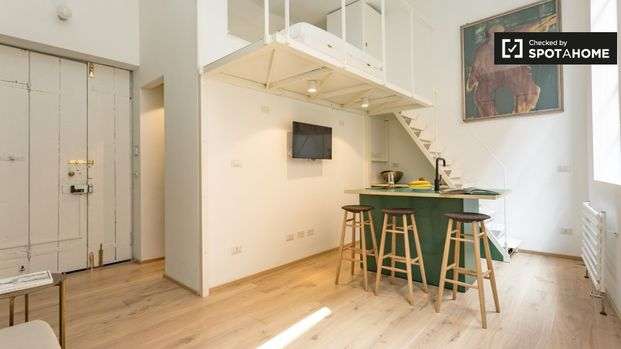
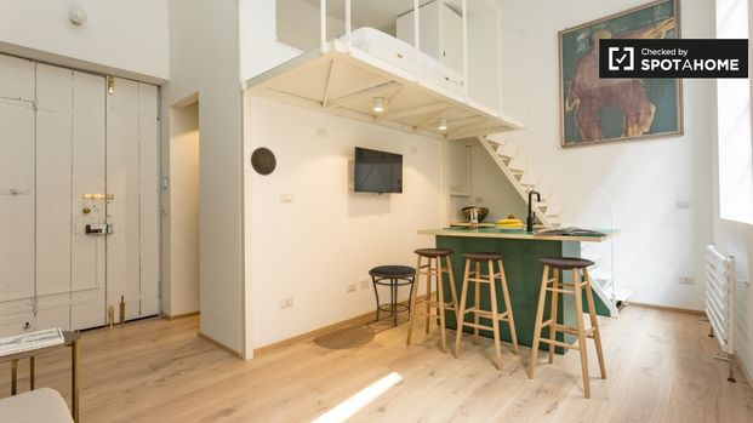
+ decorative plate (264, 161)
+ side table (394, 293)
